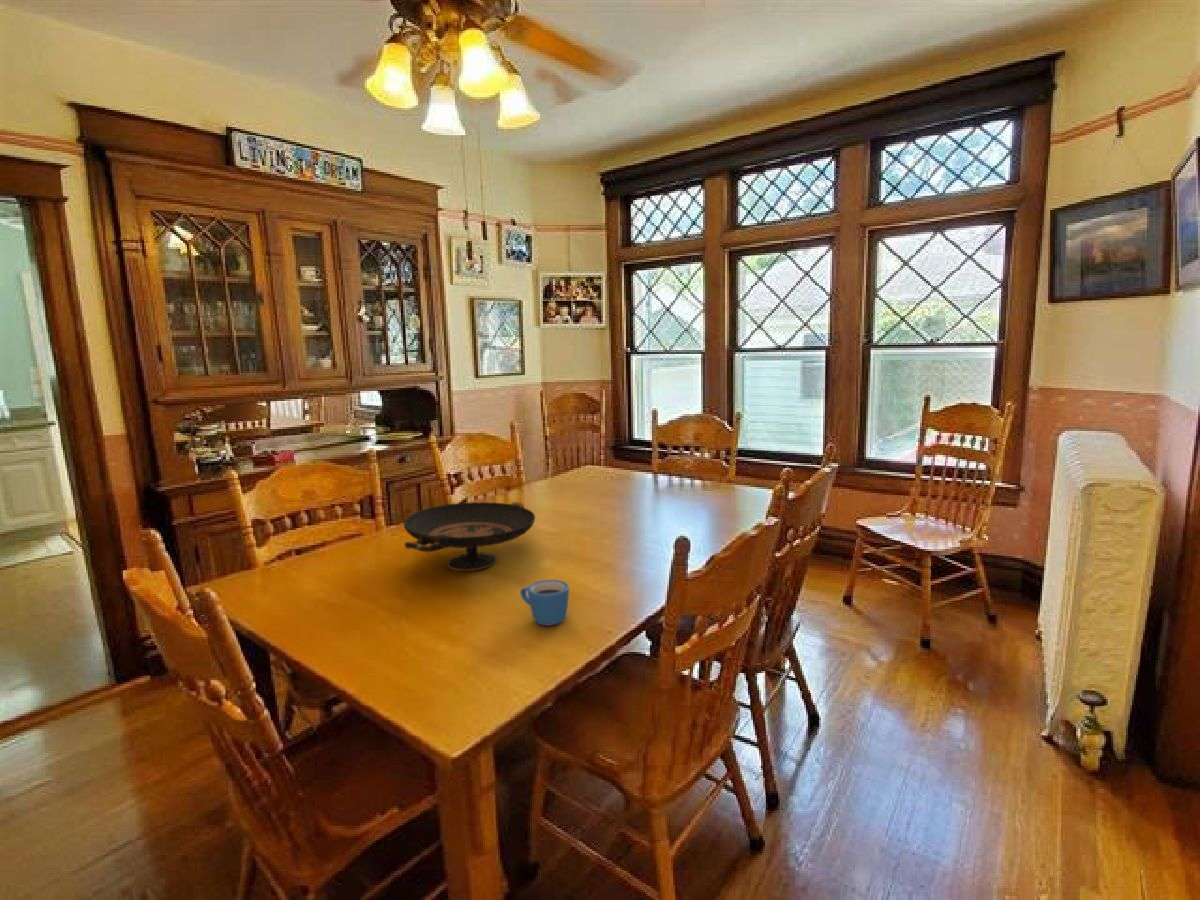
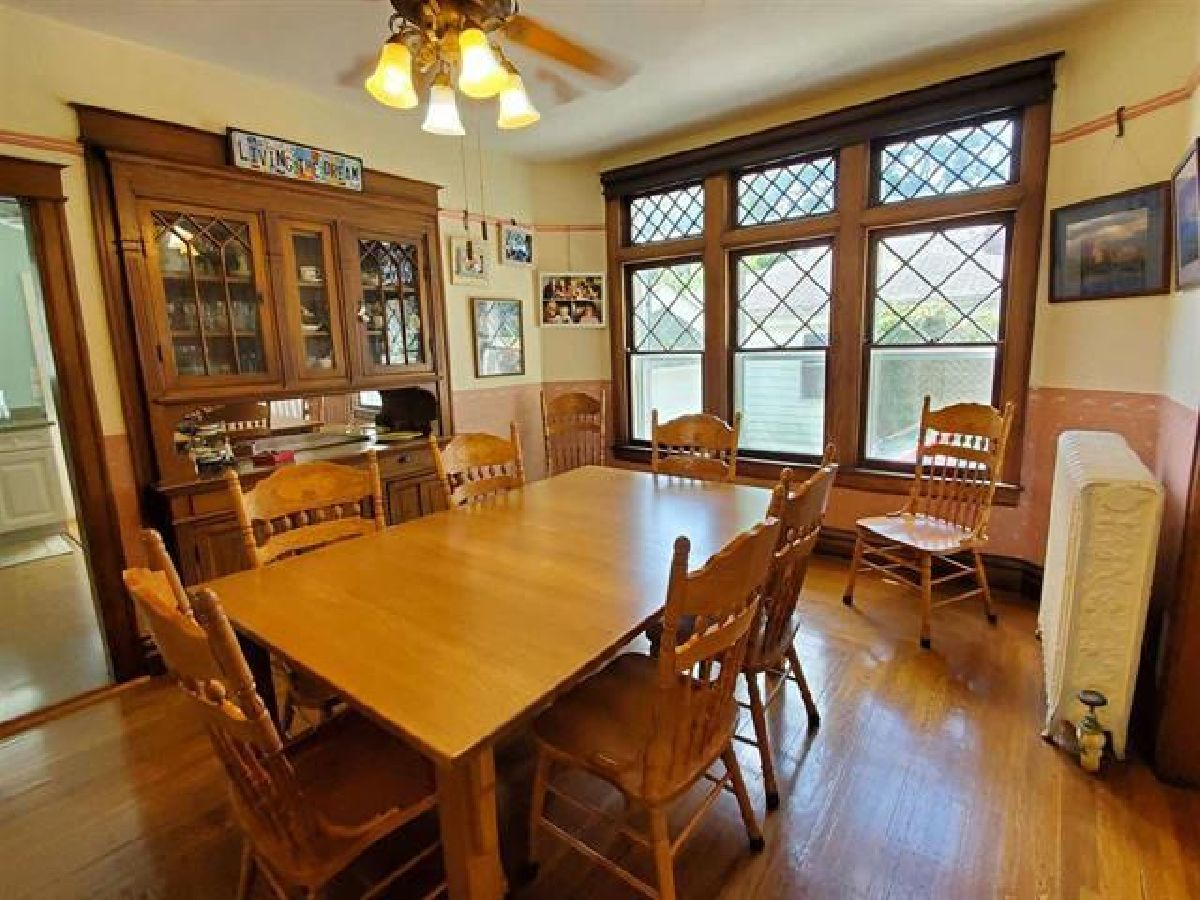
- mug (543, 602)
- decorative bowl (471, 539)
